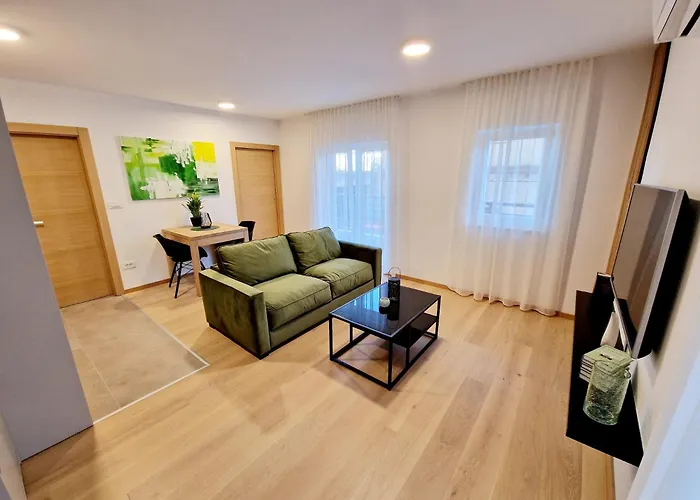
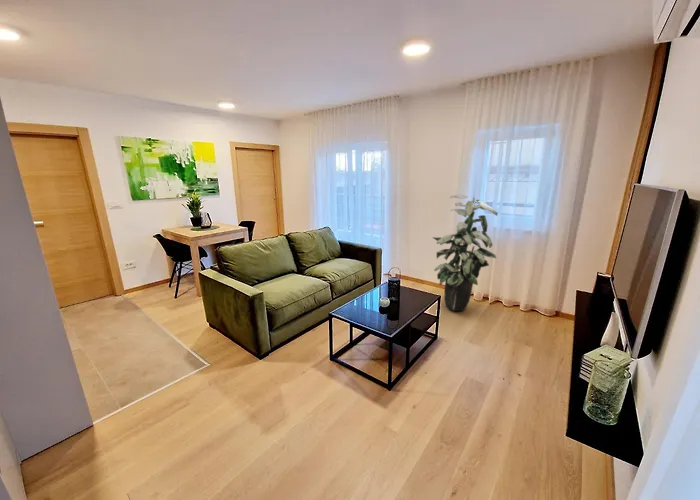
+ indoor plant (461, 253)
